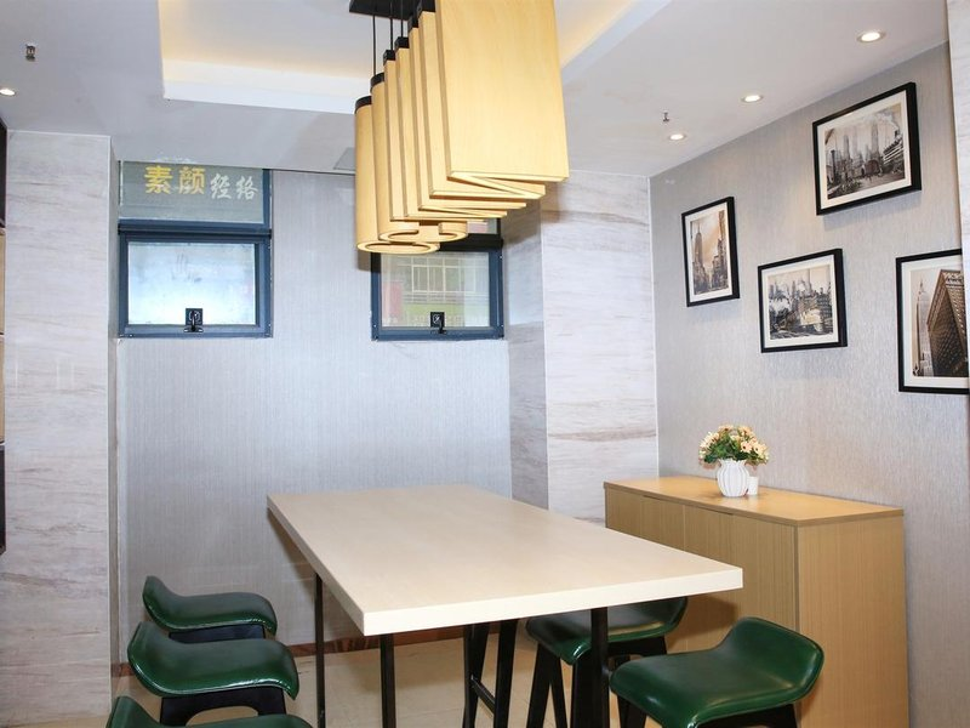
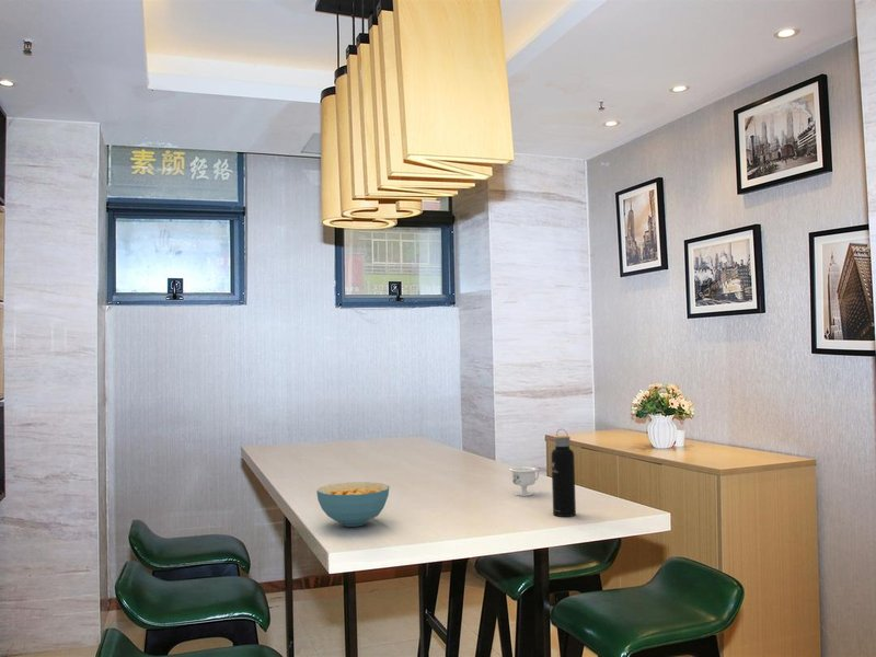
+ teacup (527, 481)
+ cereal bowl (354, 506)
+ water bottle (563, 471)
